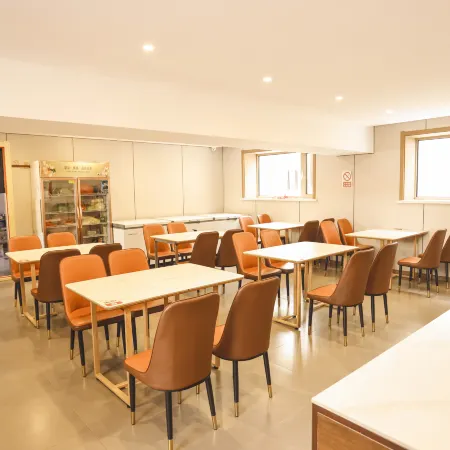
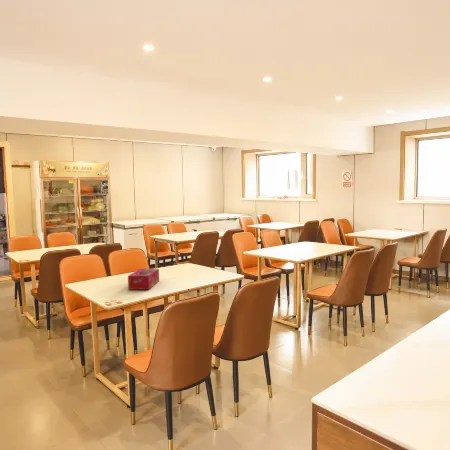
+ tissue box (144, 278)
